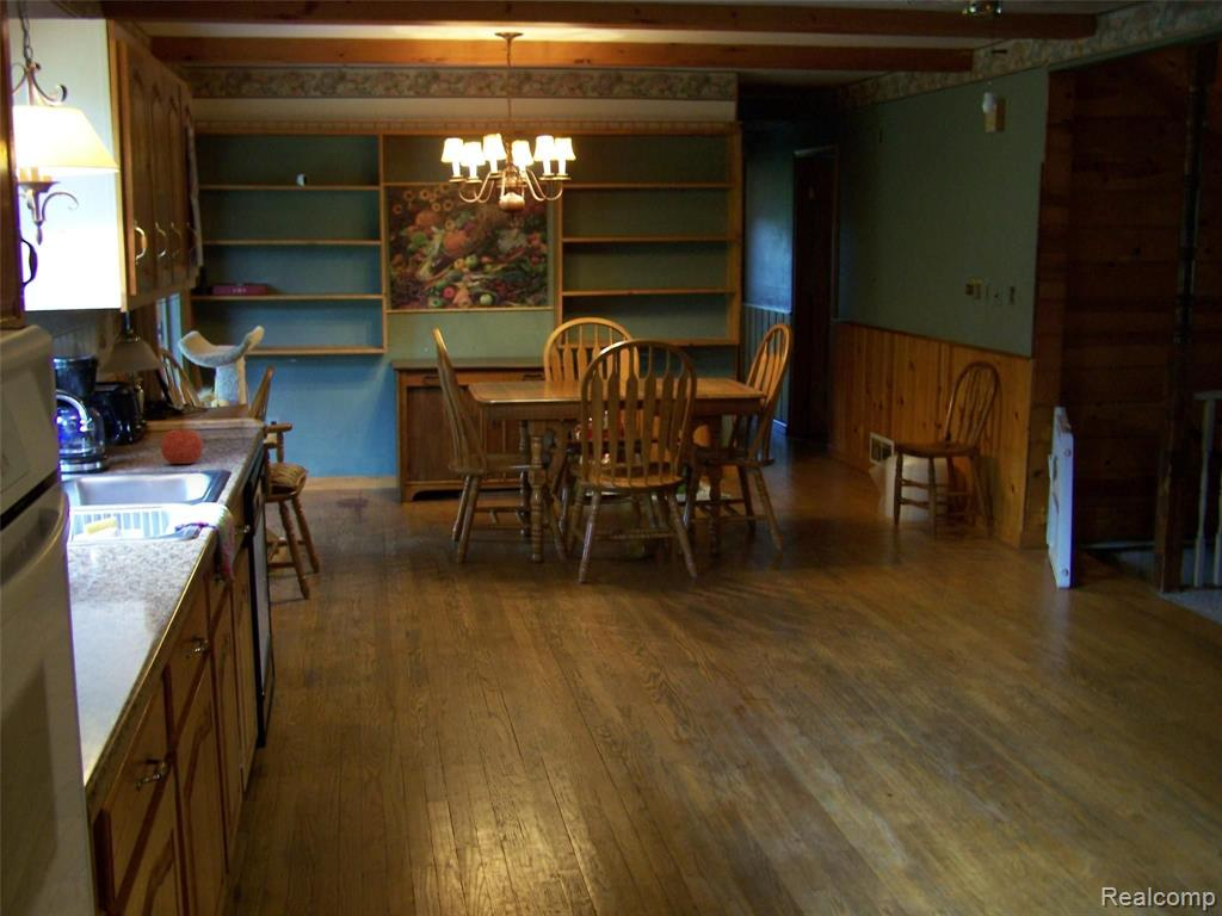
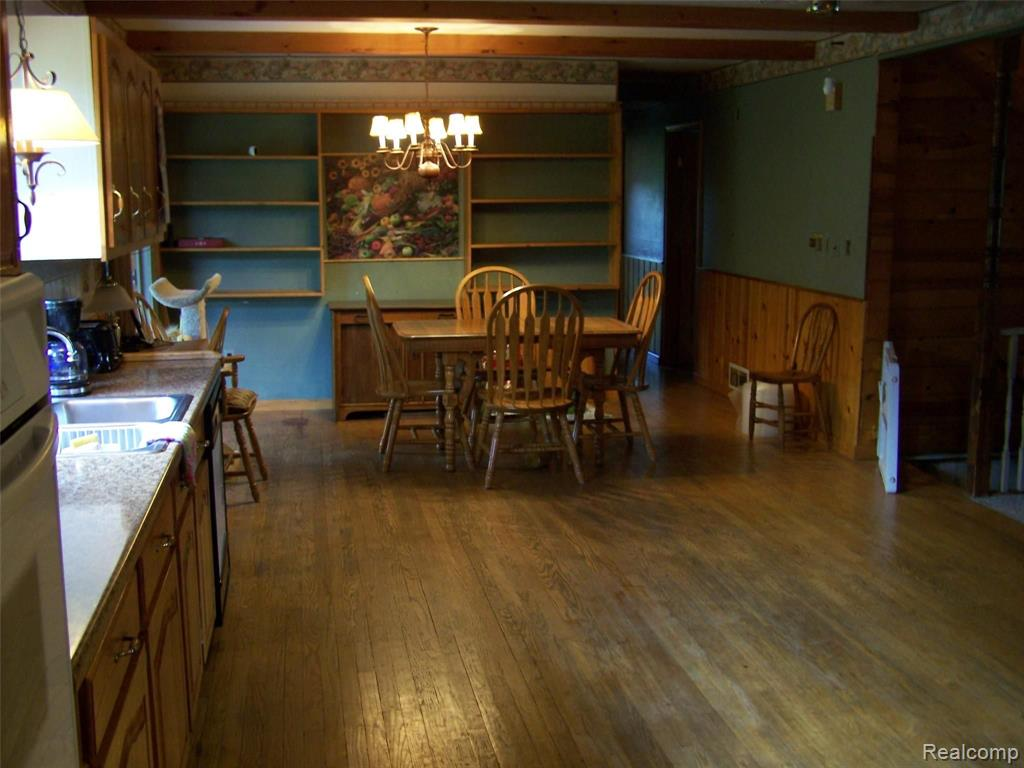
- fruit (180, 444)
